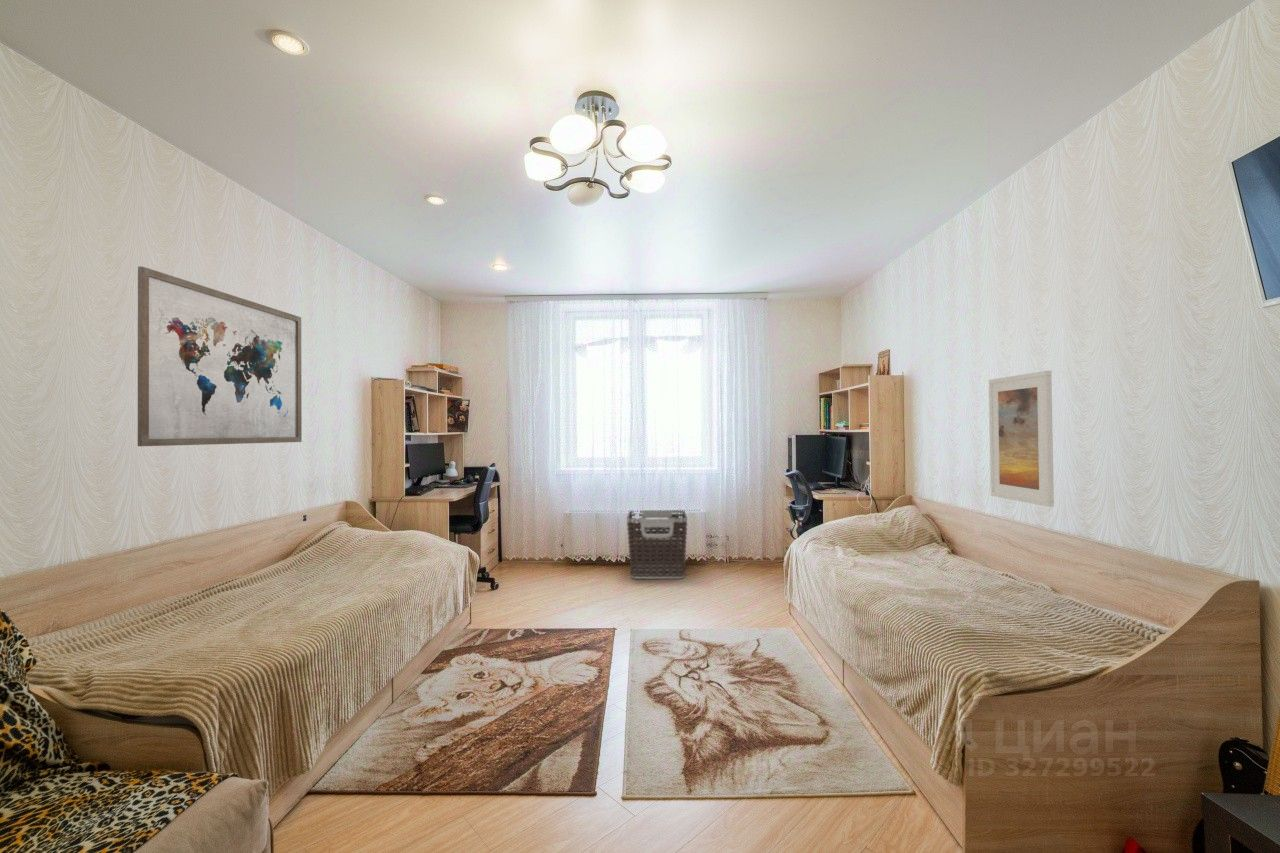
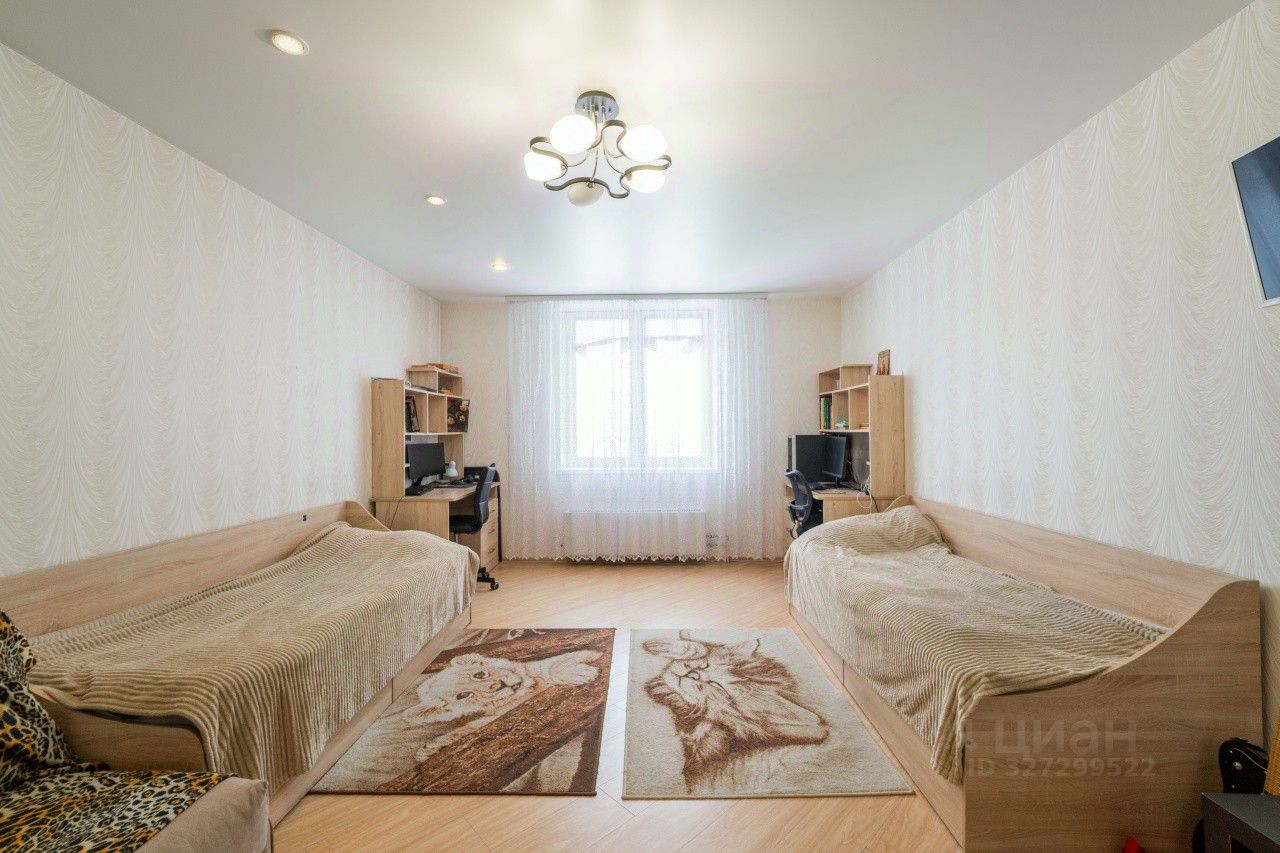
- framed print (1018, 438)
- wall art (234, 370)
- clothes hamper (657, 542)
